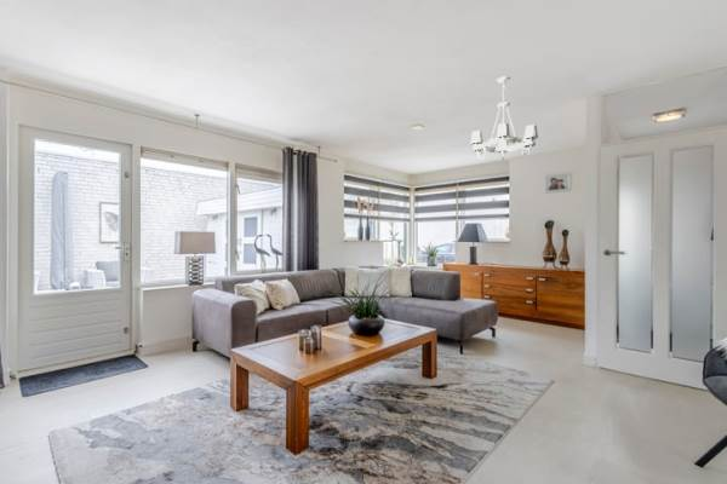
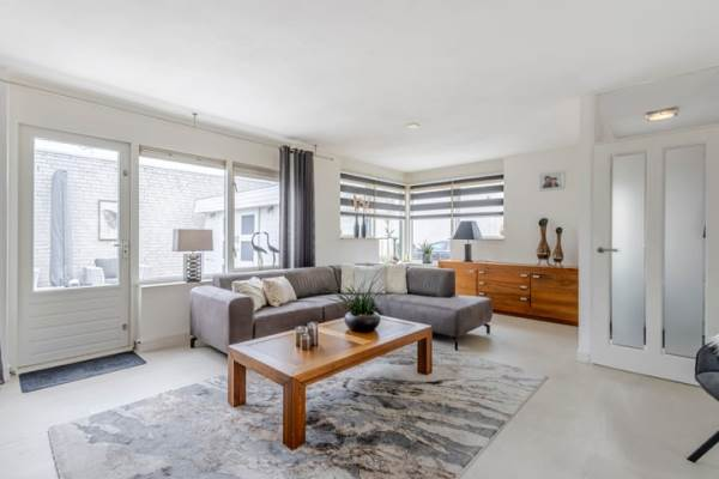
- chandelier (503, 116)
